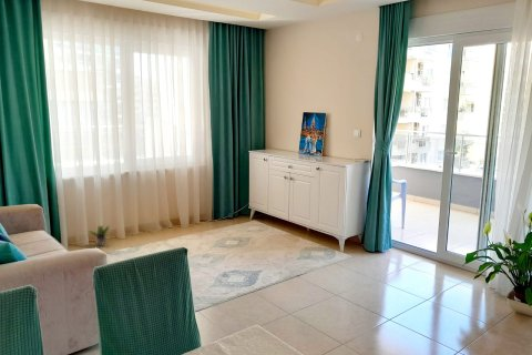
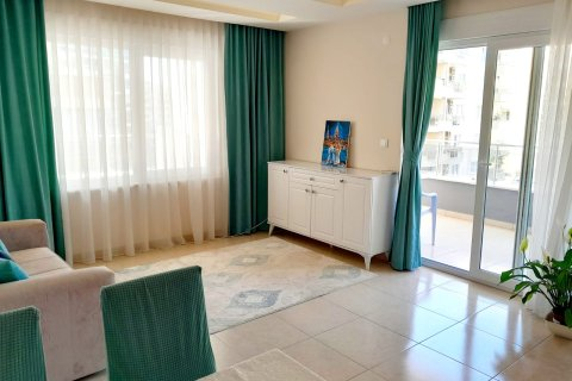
- potted plant (101, 235)
